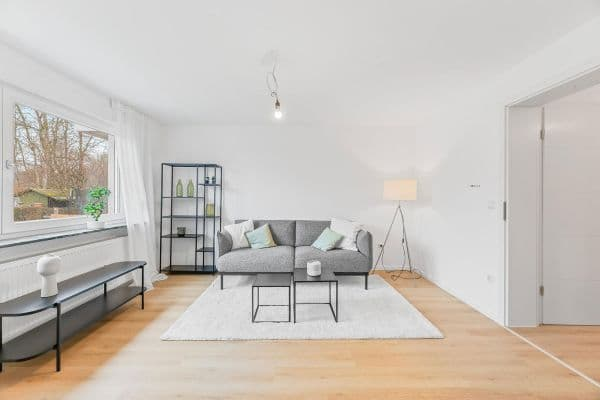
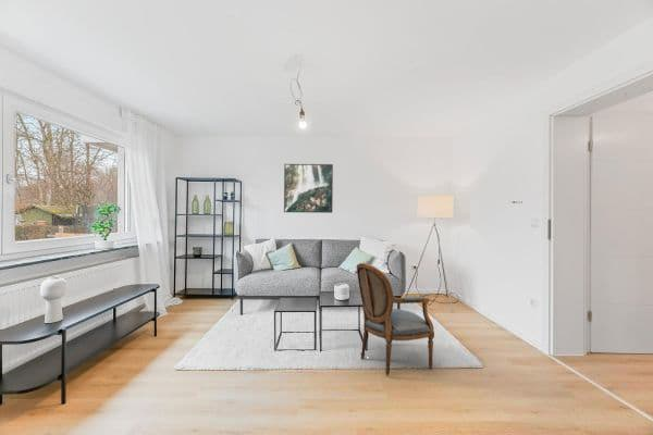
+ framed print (308, 188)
+ armchair (389, 311)
